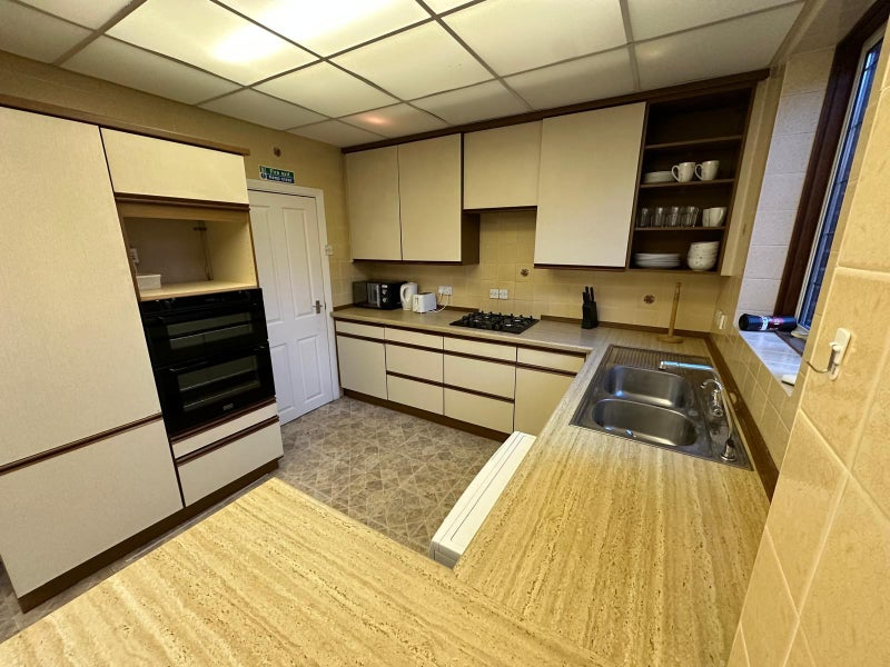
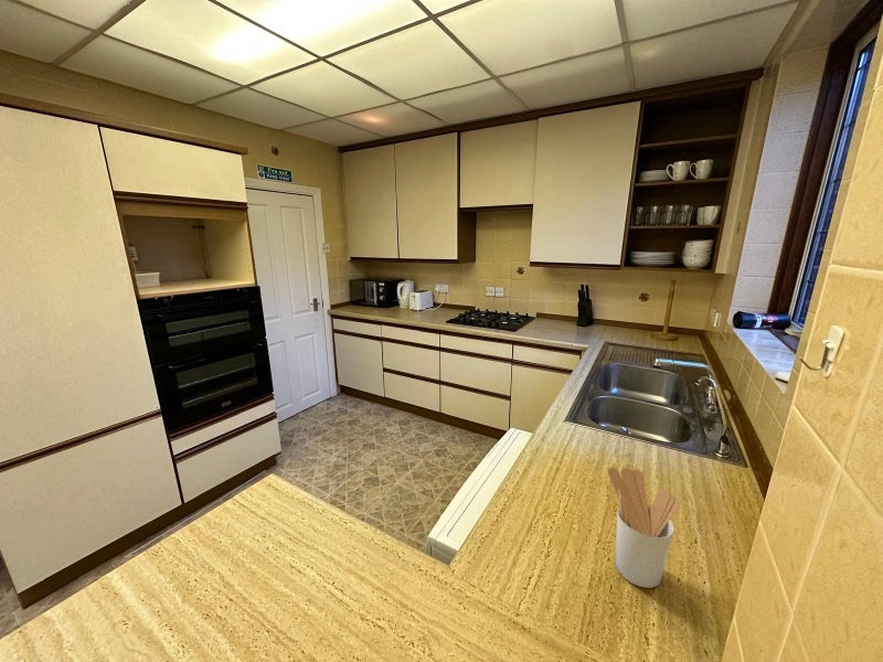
+ utensil holder (635, 522)
